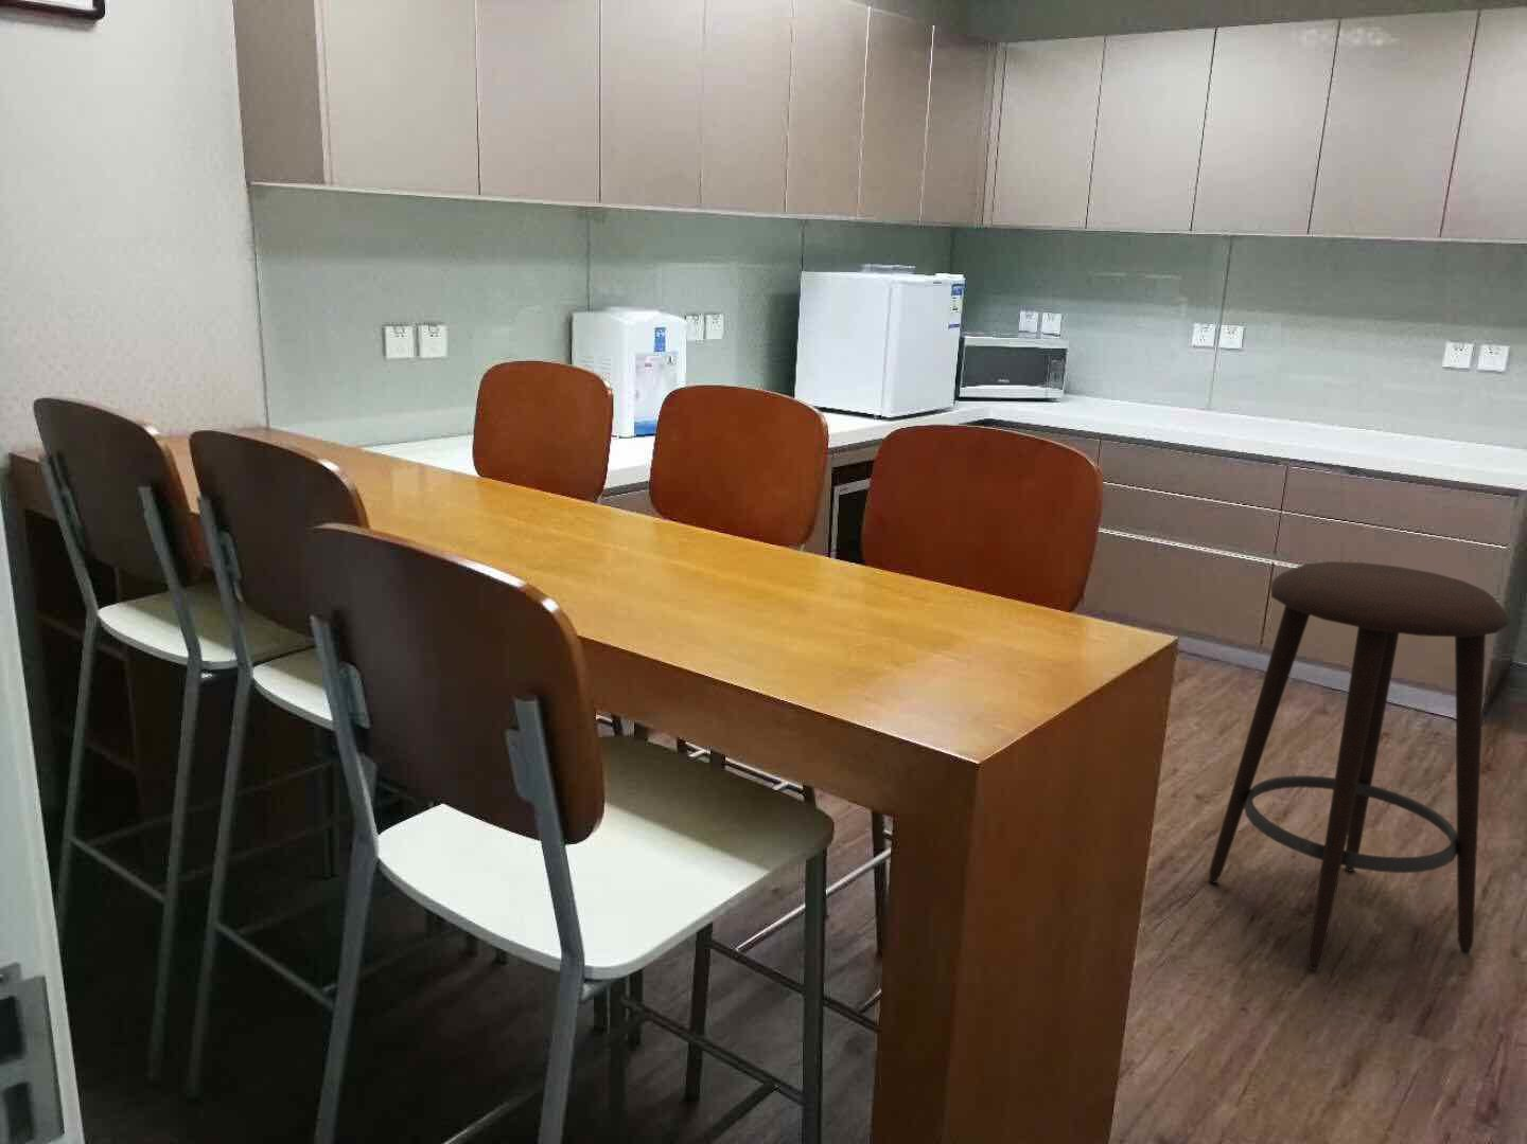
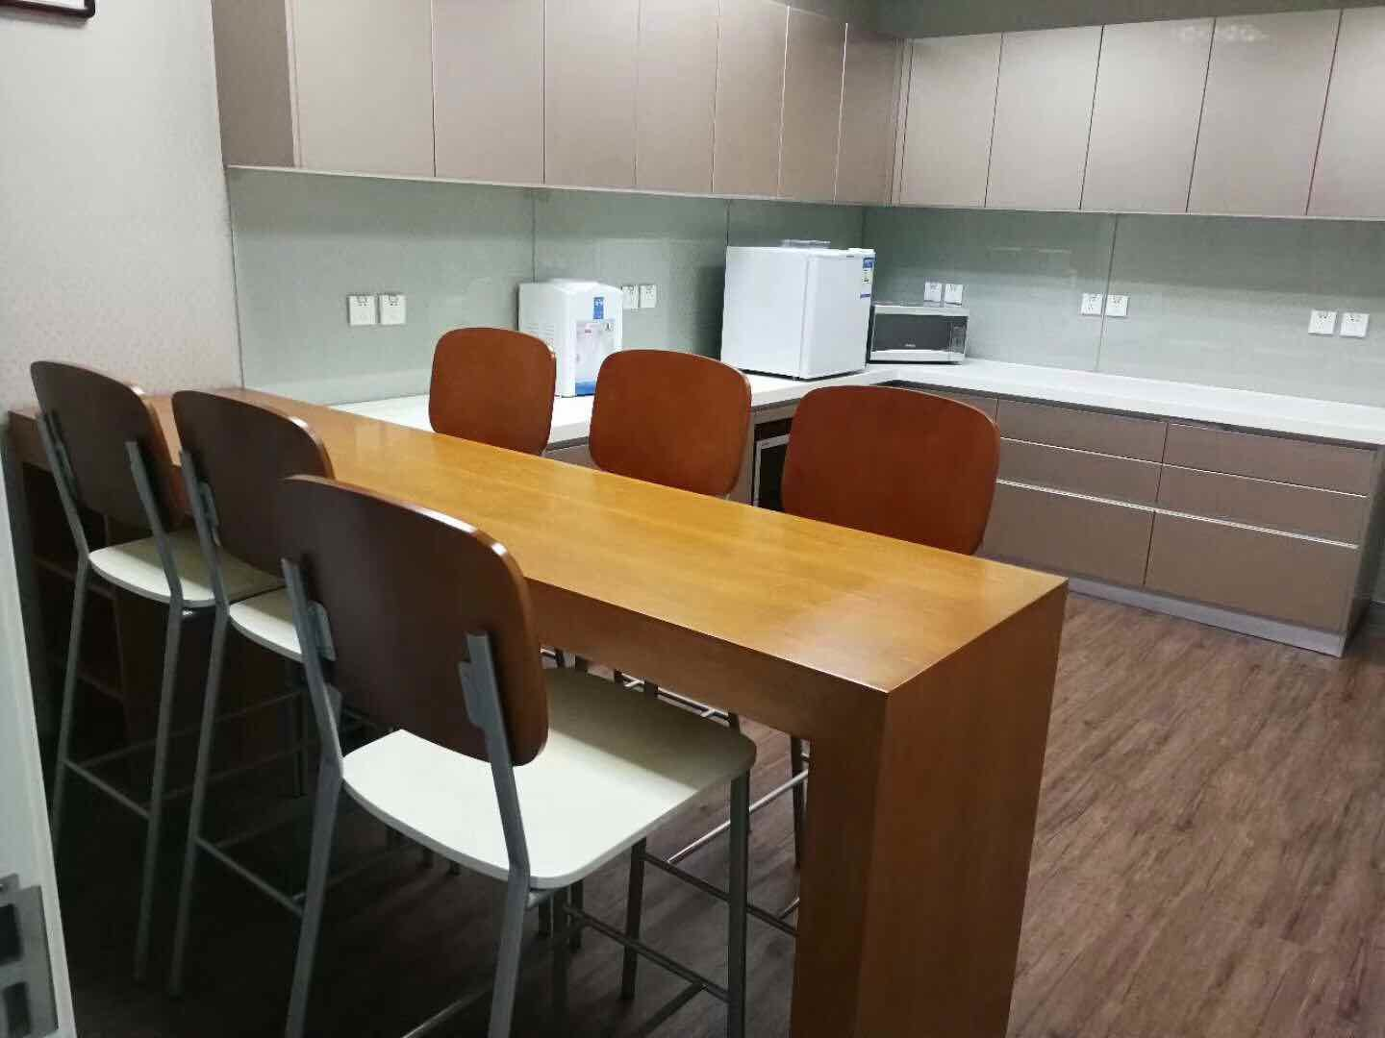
- stool (1359, 755)
